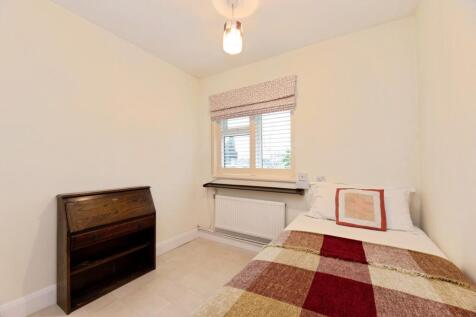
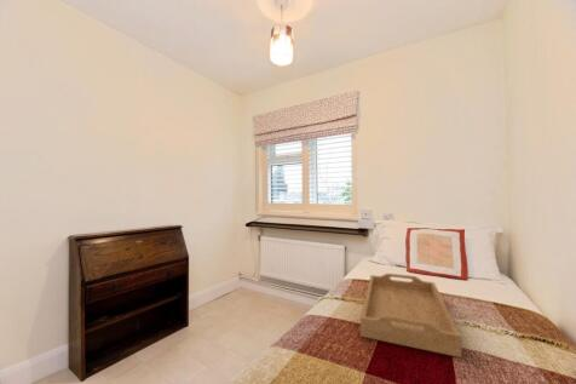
+ serving tray (403, 302)
